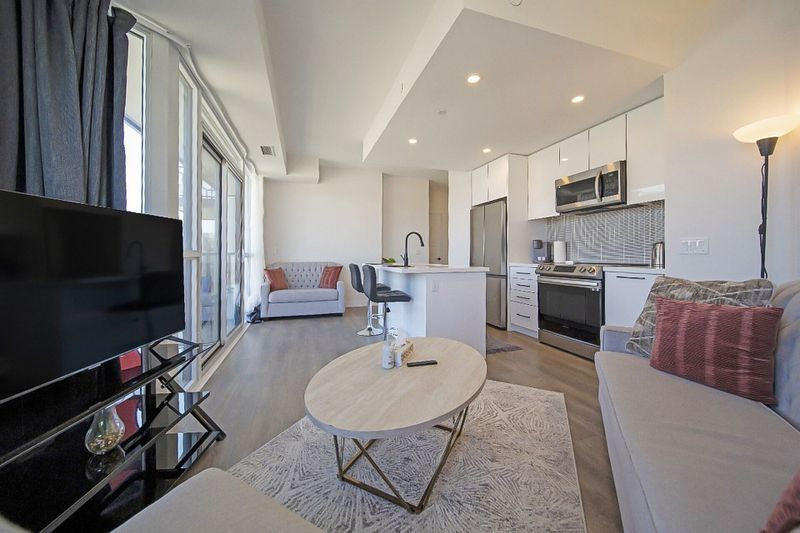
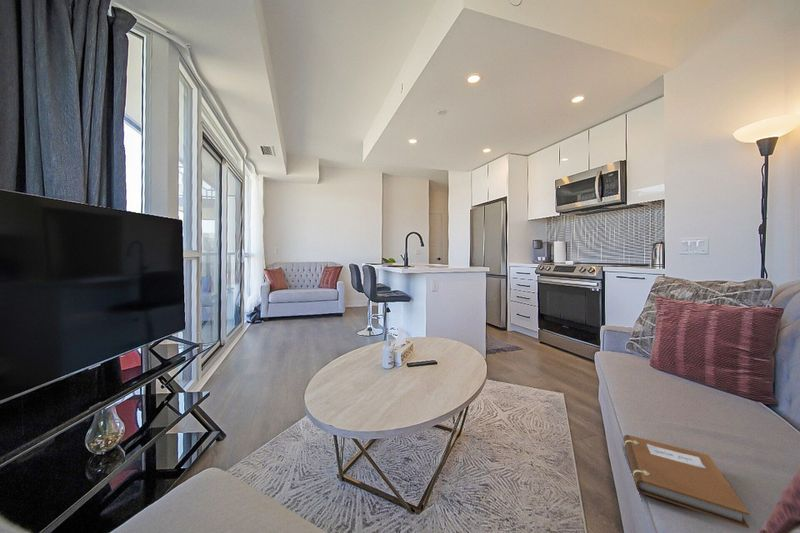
+ notebook (673, 470)
